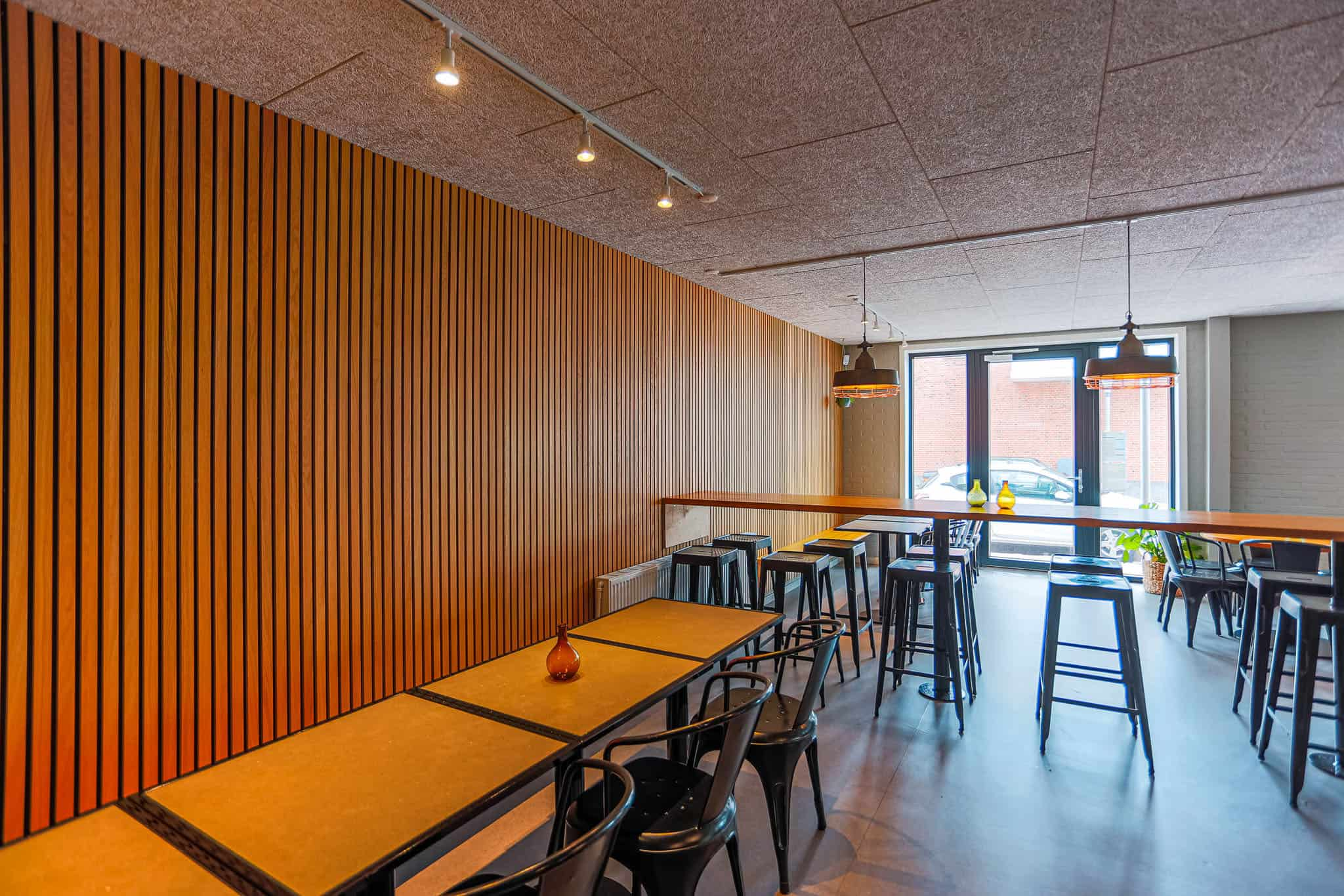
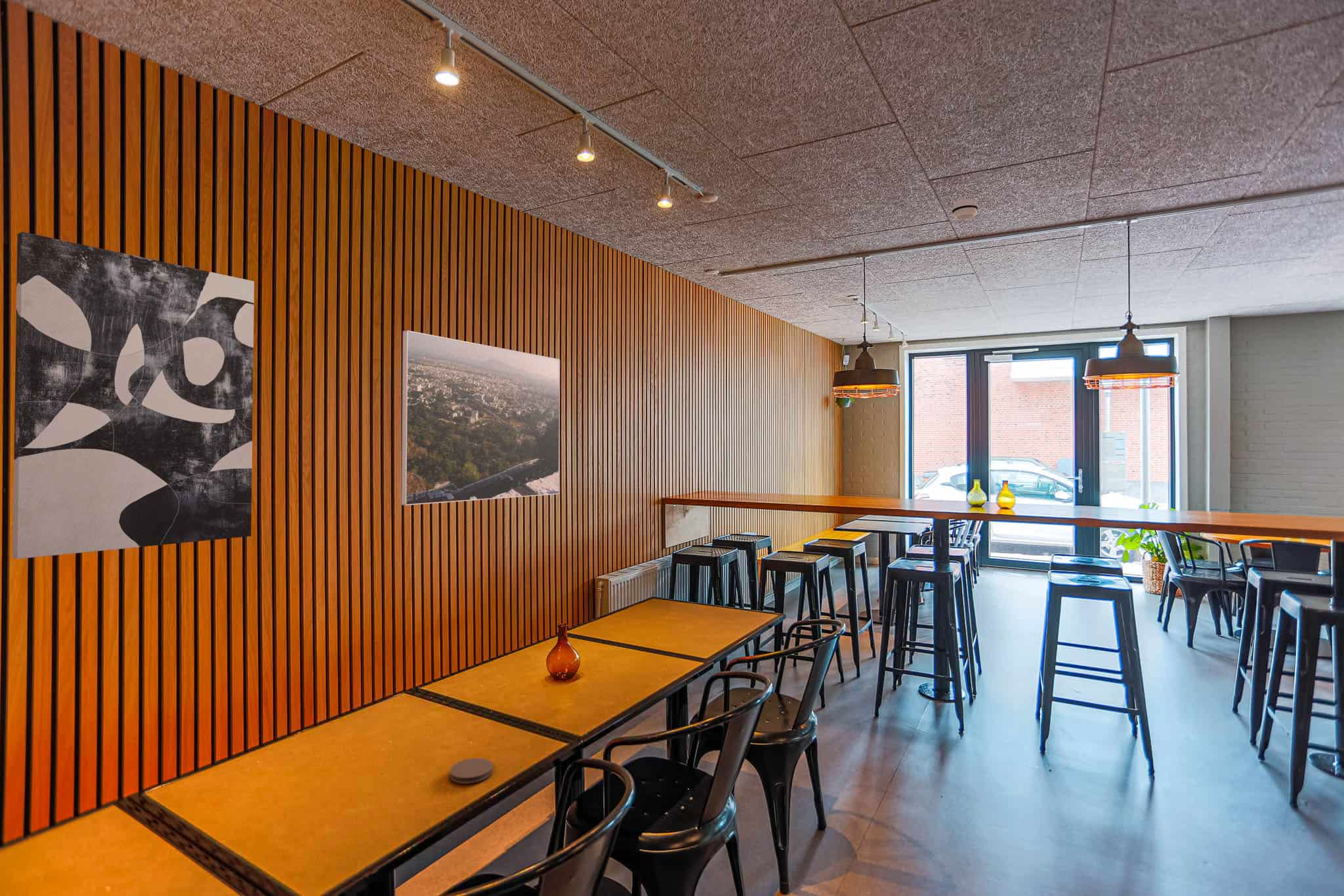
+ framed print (490, 422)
+ smoke detector (965, 209)
+ wall art (148, 403)
+ coaster (471, 770)
